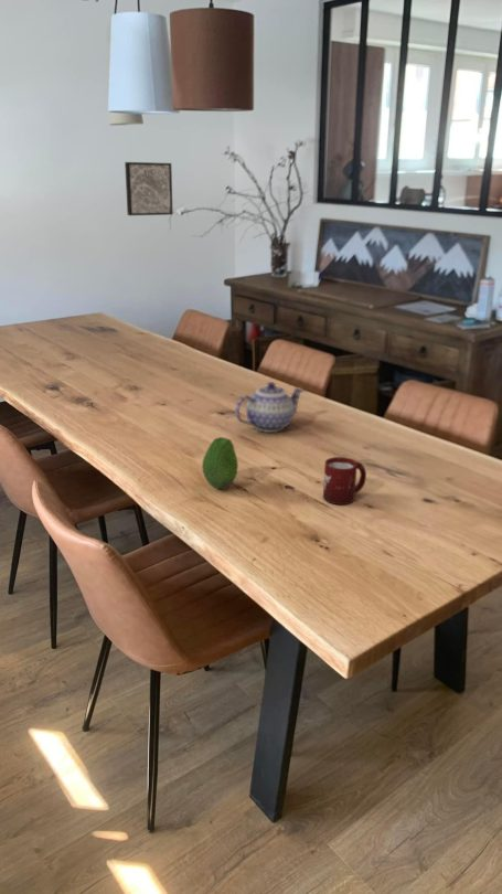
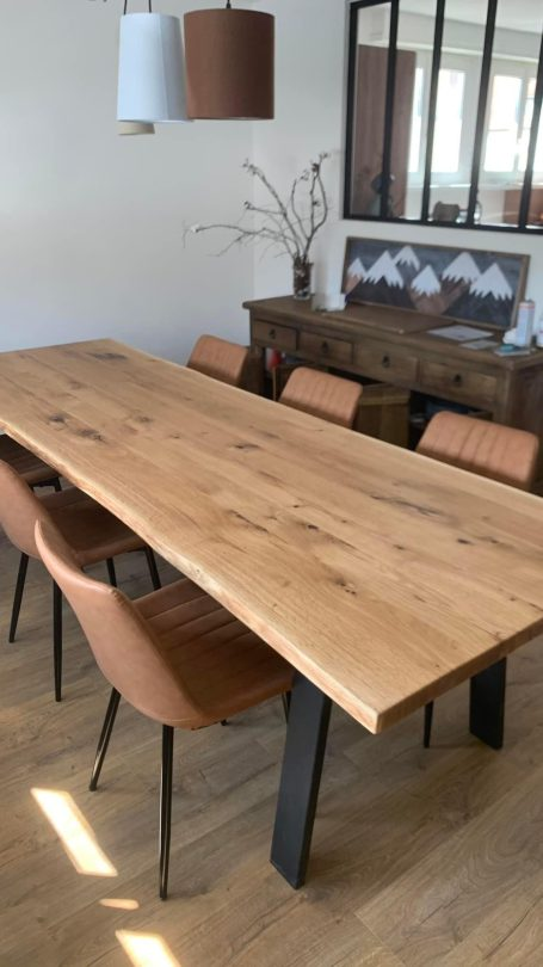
- wall art (149, 189)
- cup (345, 479)
- fruit (220, 461)
- teapot (270, 404)
